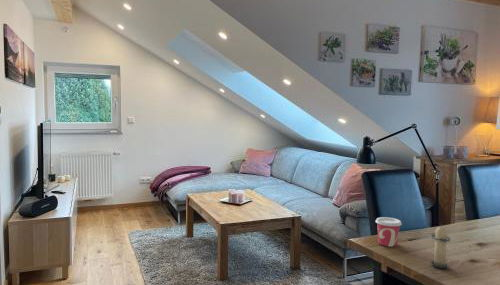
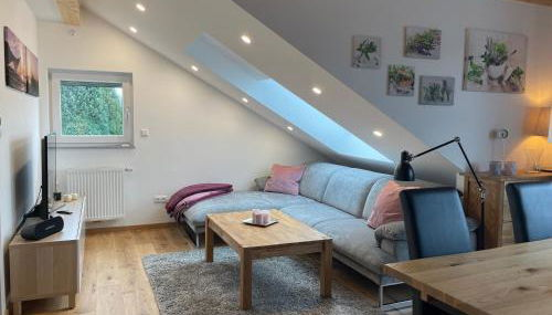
- candle (440, 245)
- cup (388, 231)
